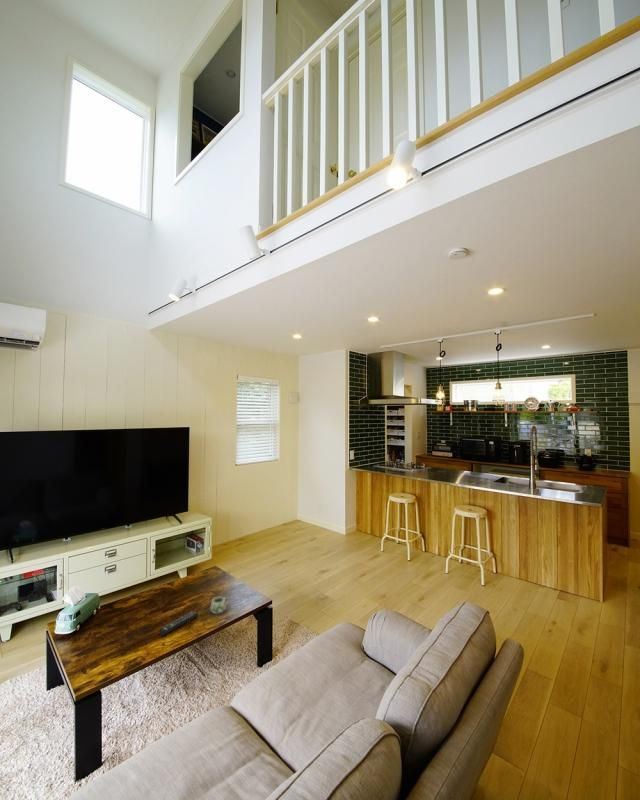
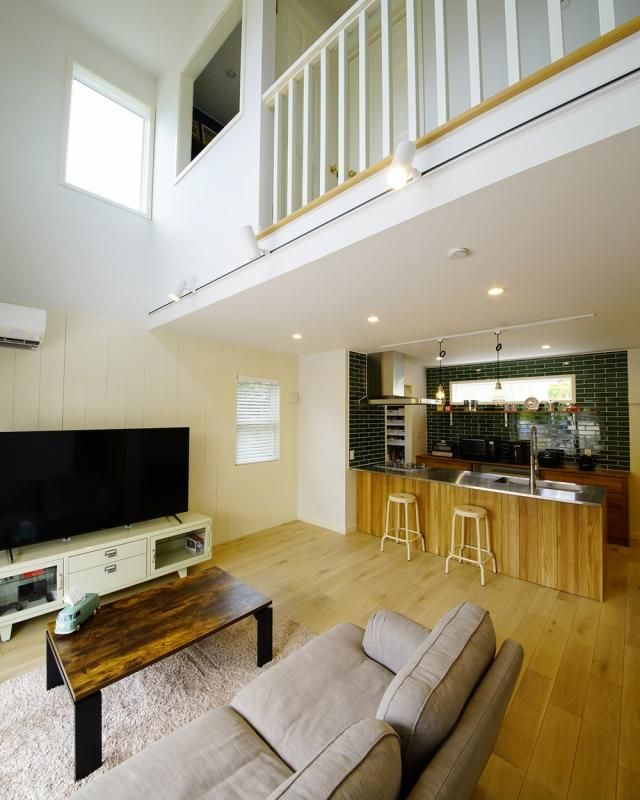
- mug (220, 603)
- remote control (179, 622)
